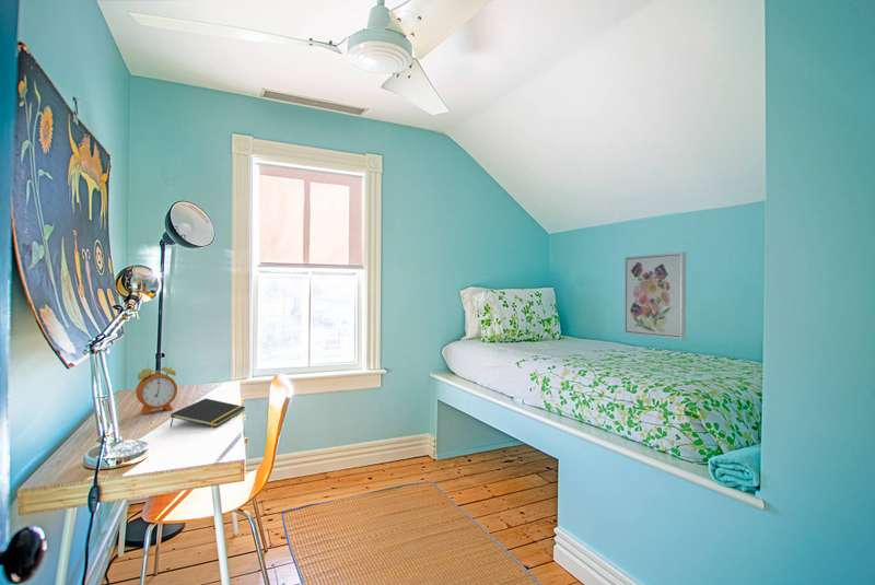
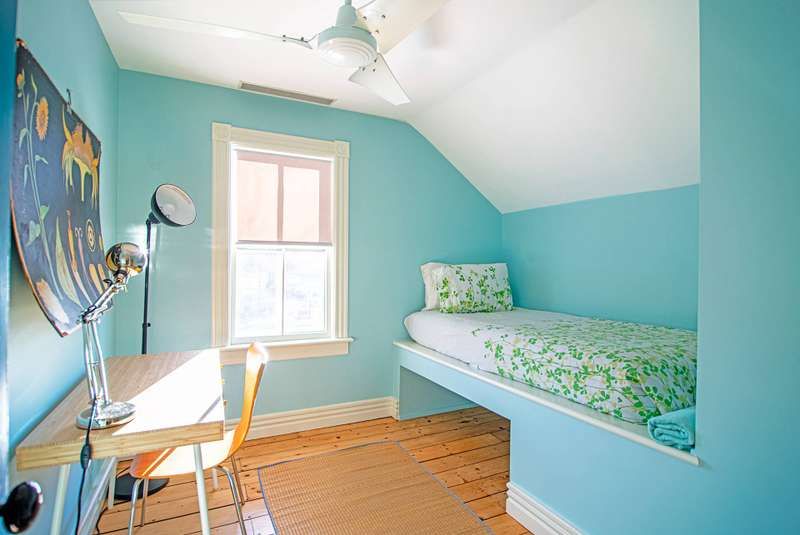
- notepad (210, 411)
- wall art (653, 295)
- alarm clock (156, 385)
